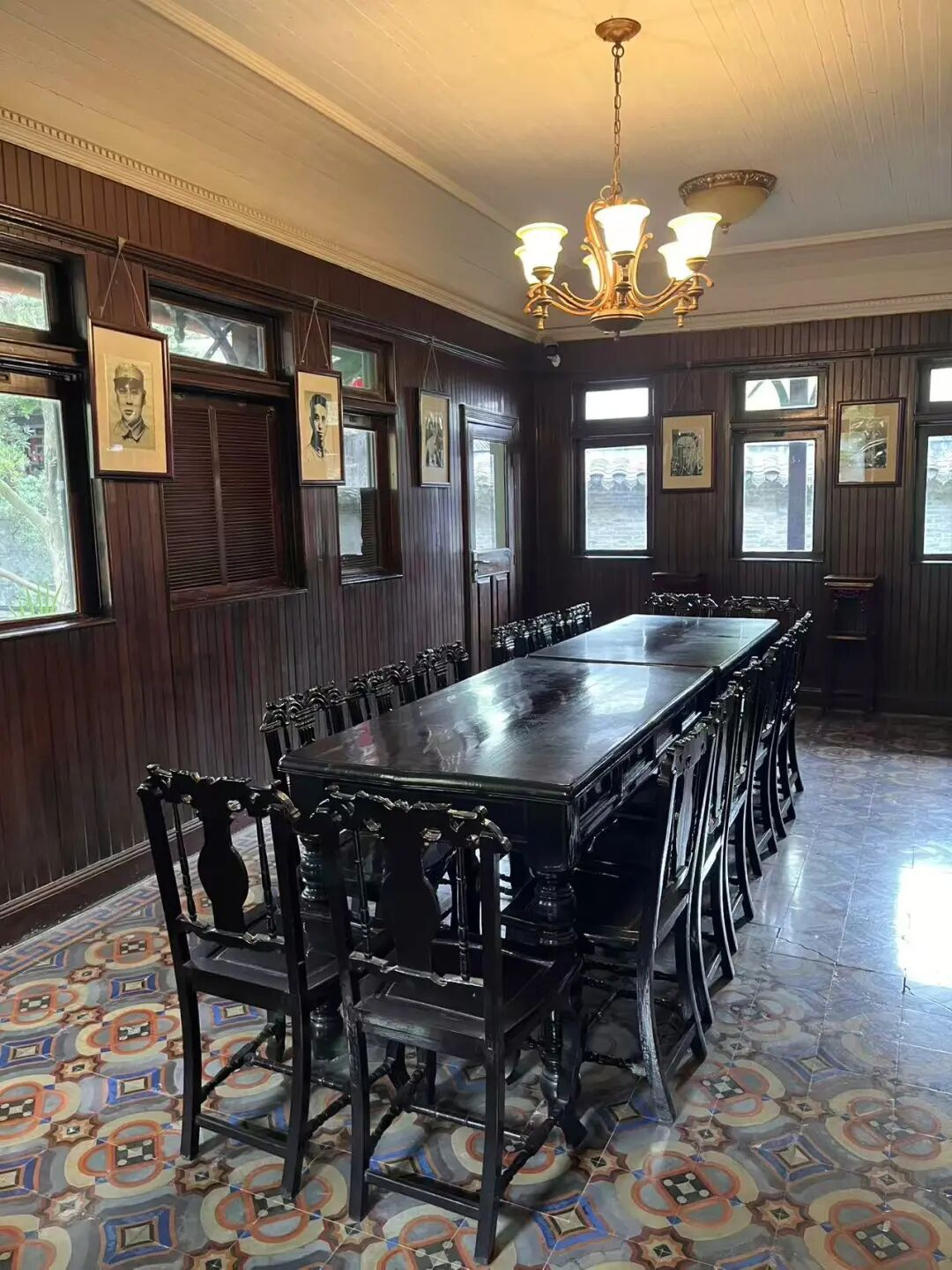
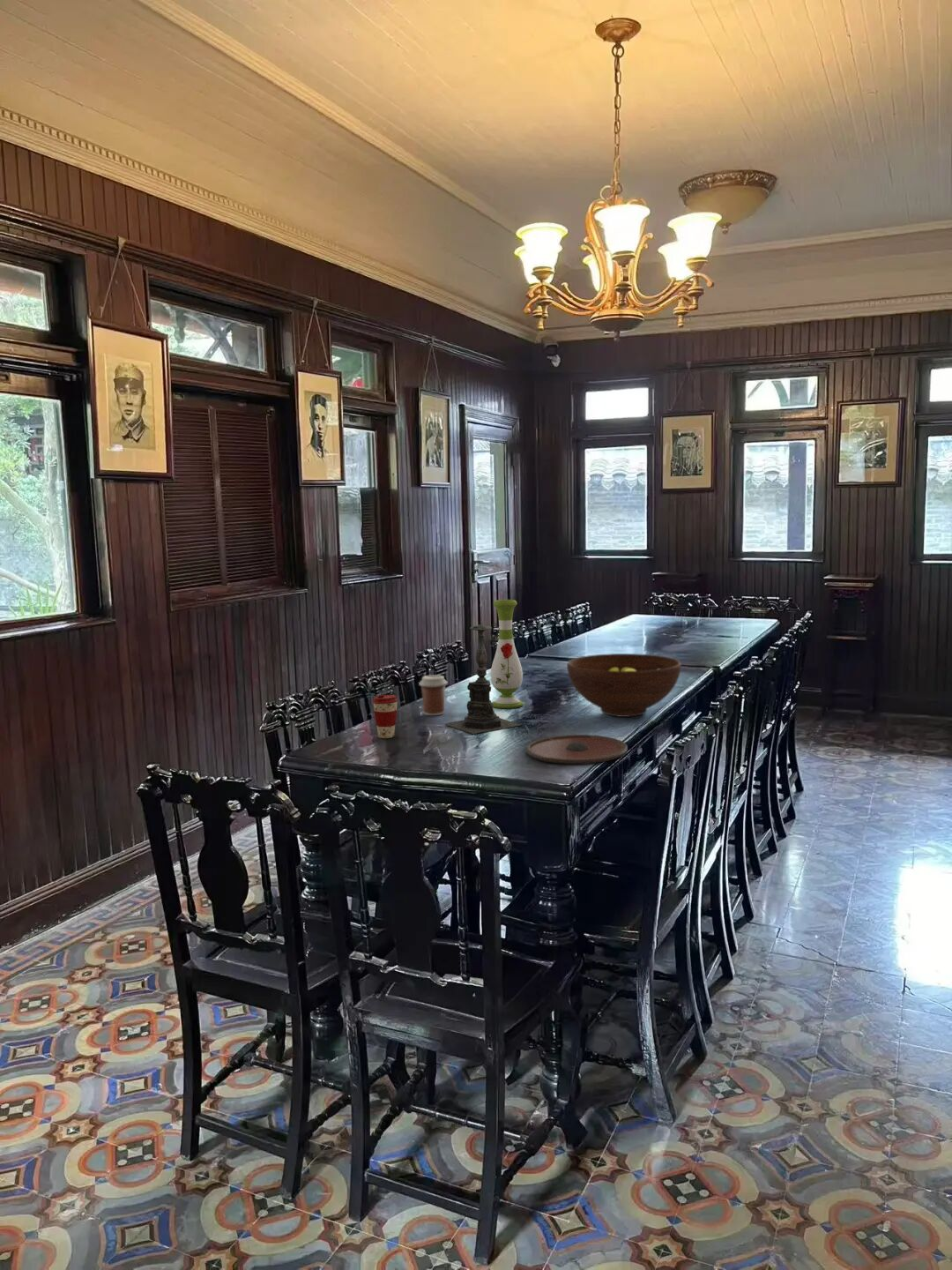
+ fruit bowl (623, 687)
+ coffee cup (433, 695)
+ plate (576, 746)
+ candle holder (480, 668)
+ coffee cup (385, 716)
+ vase (506, 653)
